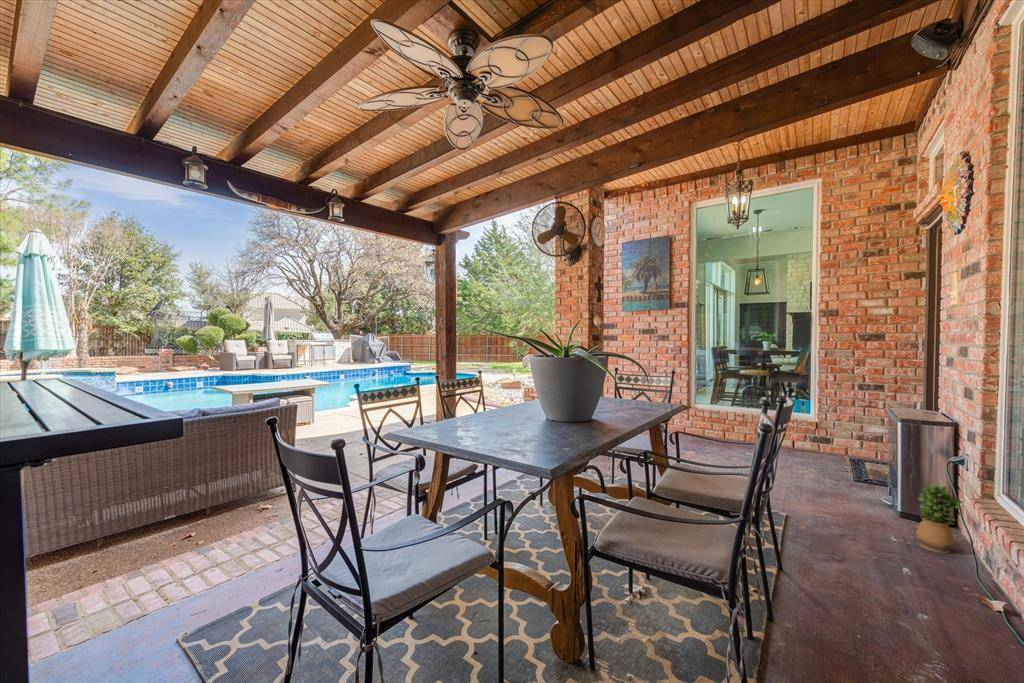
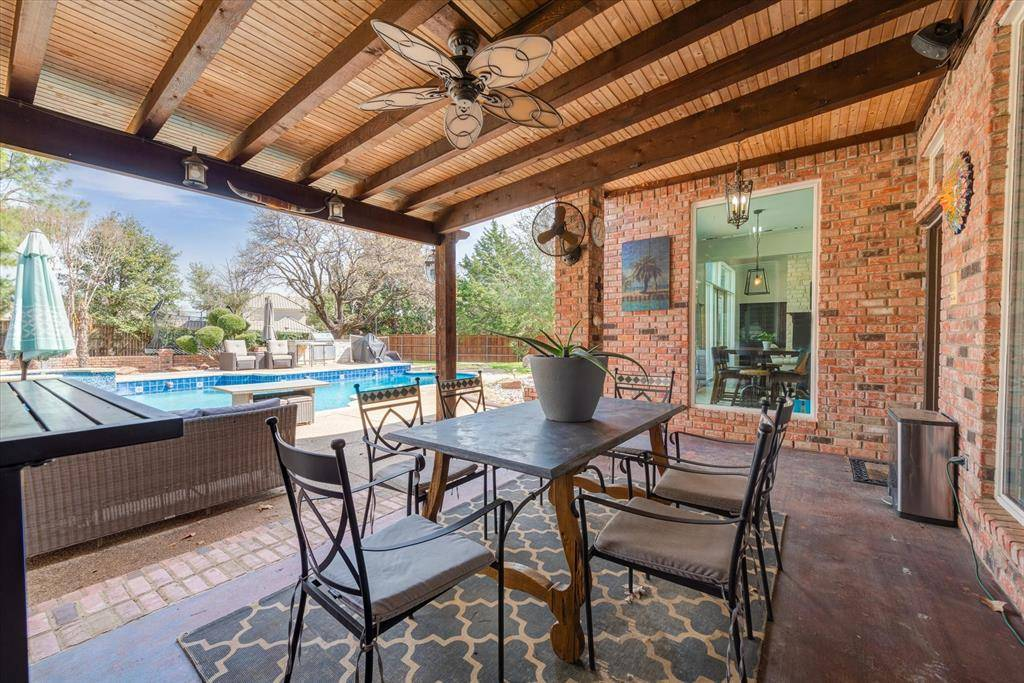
- potted plant (938, 515)
